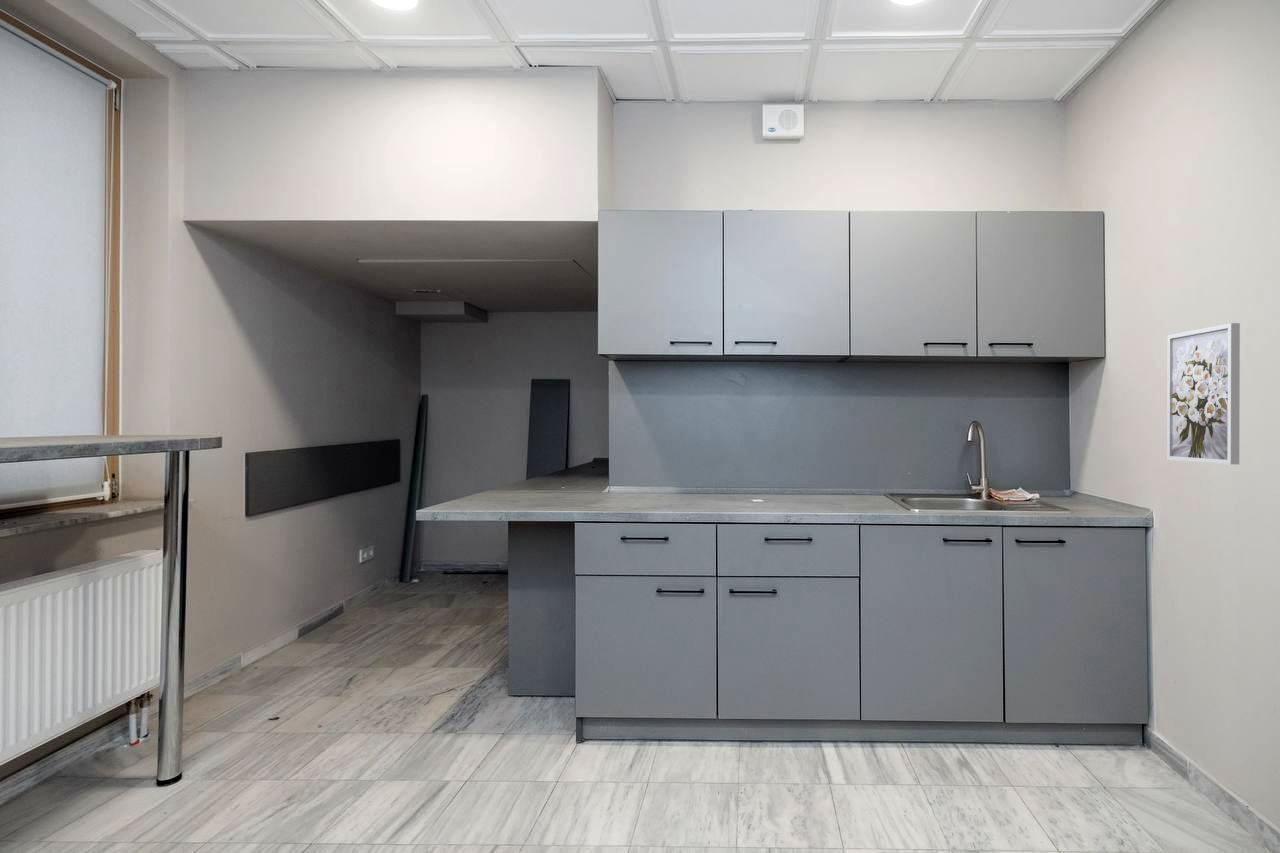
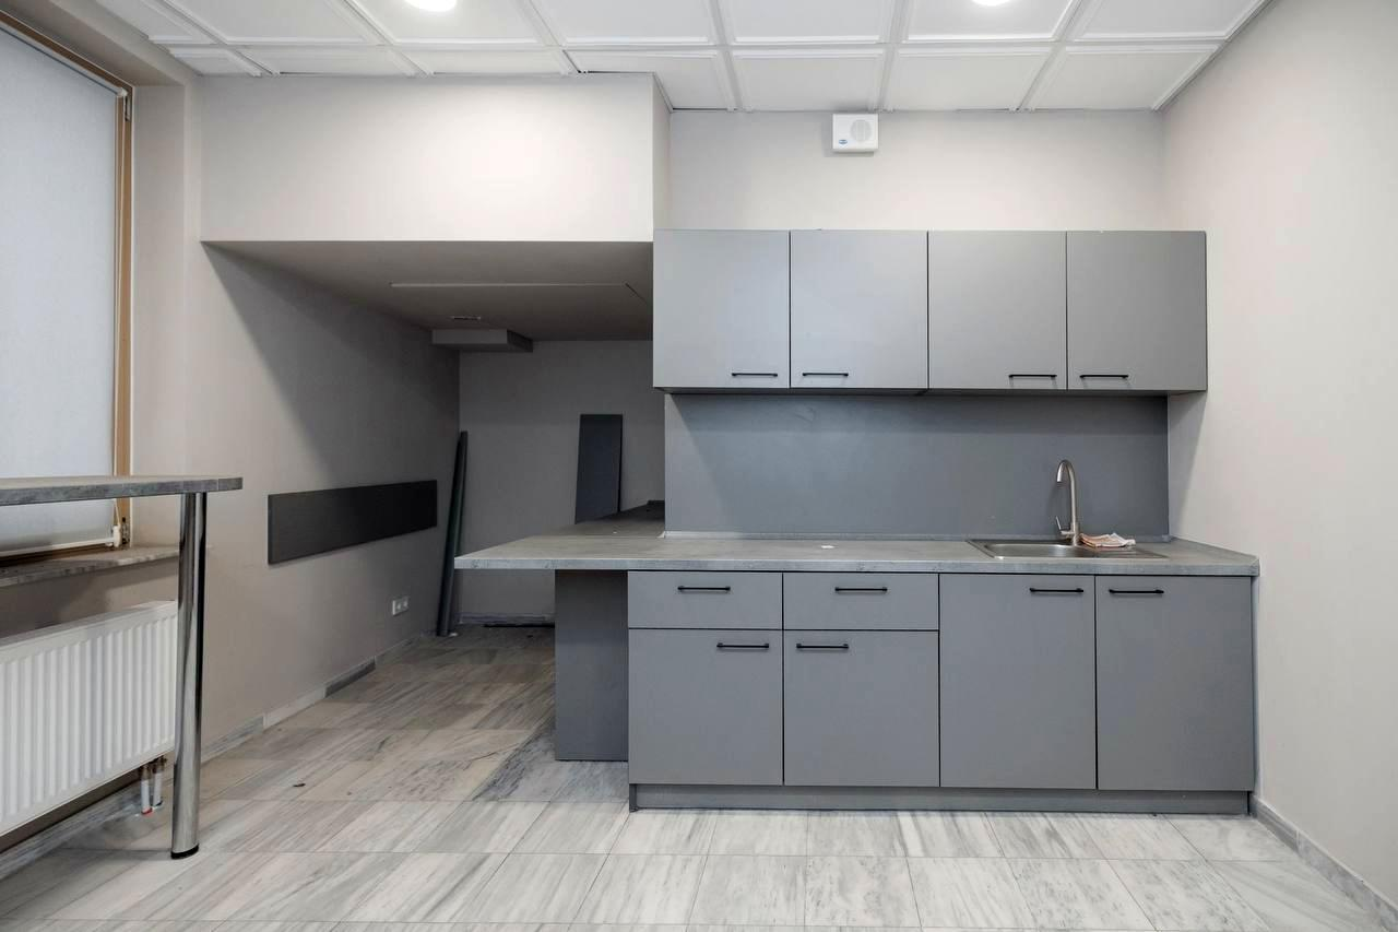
- wall art (1201, 395)
